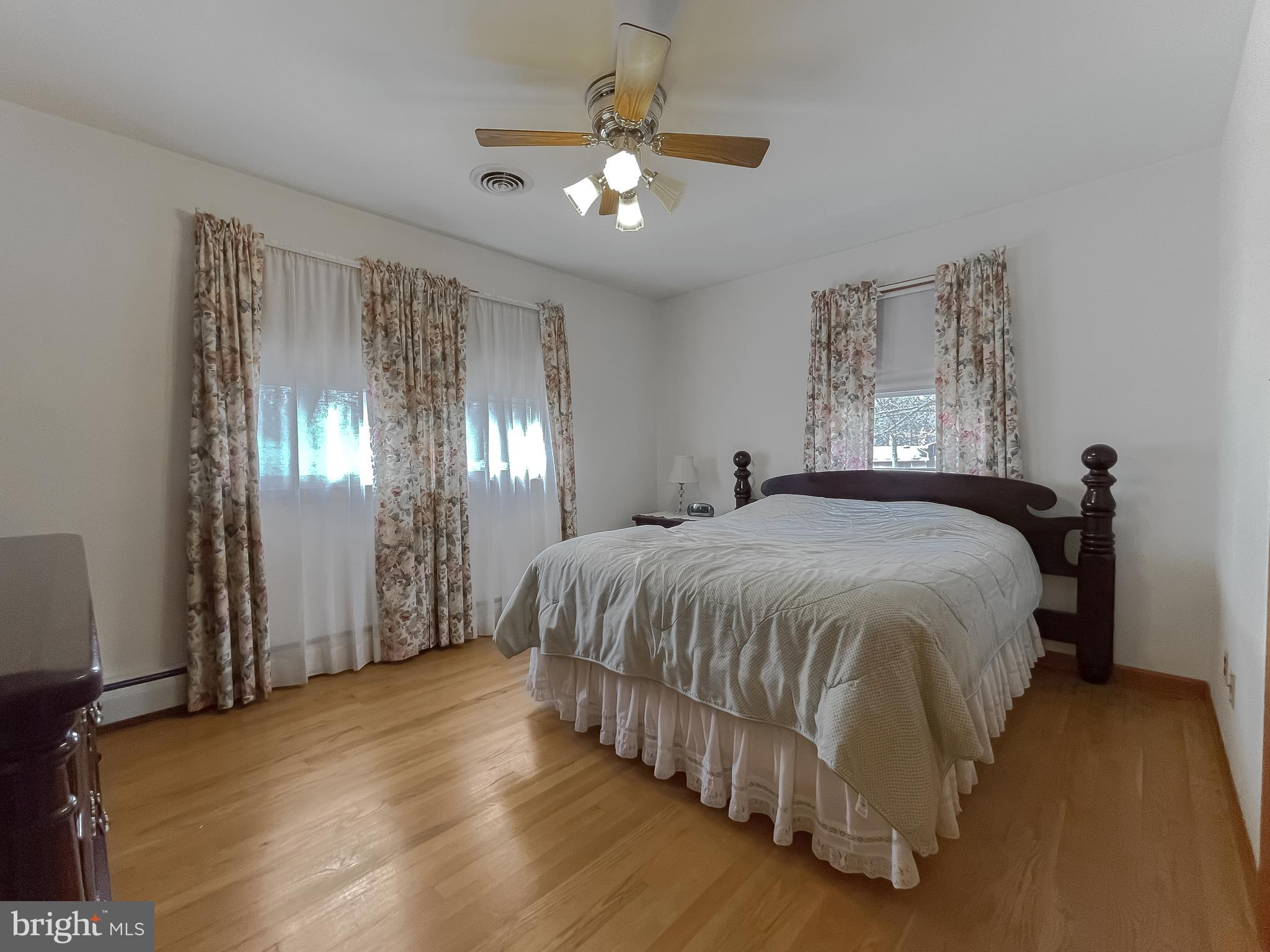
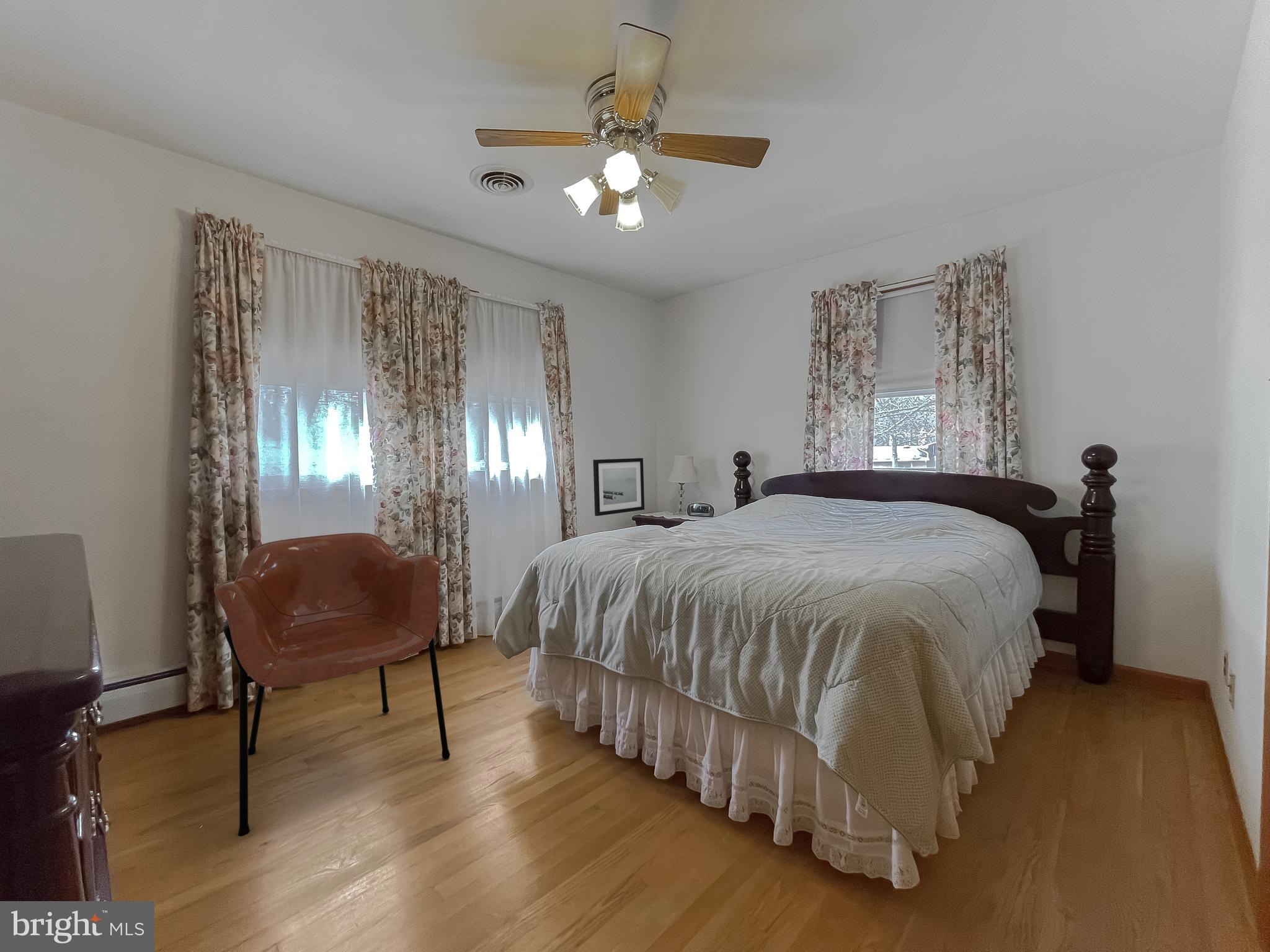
+ armchair (334, 653)
+ wall art (619, 486)
